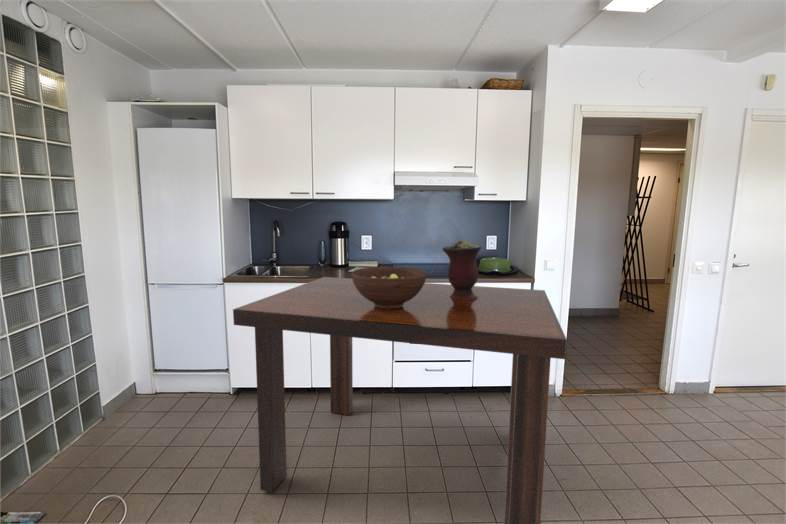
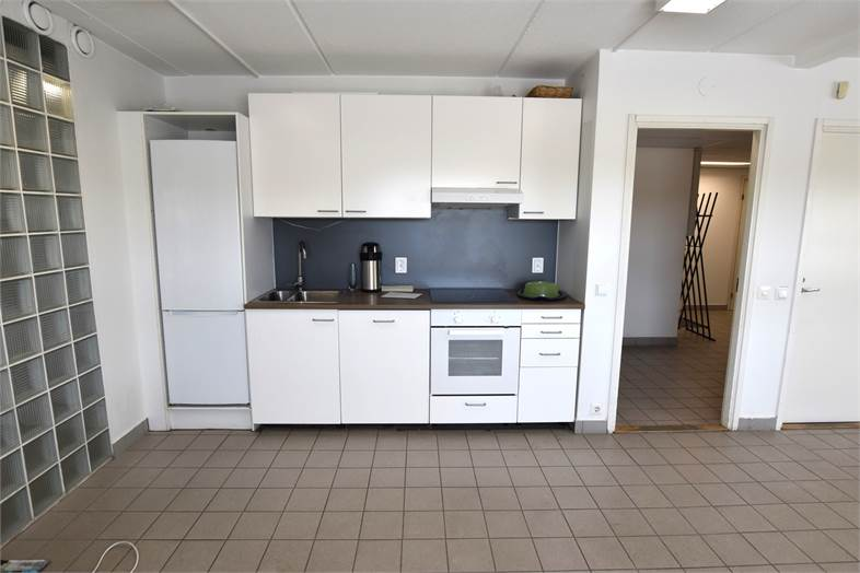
- vase (461, 268)
- dining table (412, 343)
- fruit bowl (388, 288)
